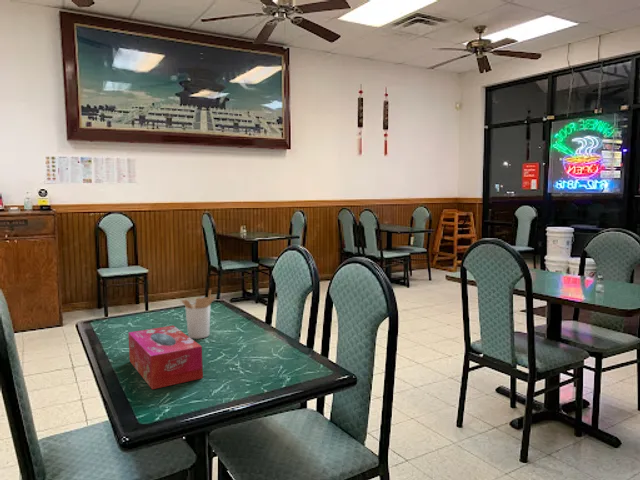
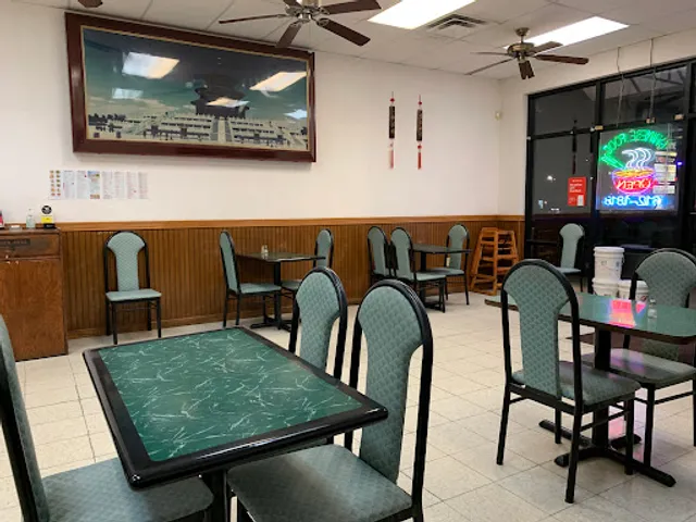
- tissue box (163, 354)
- utensil holder (200, 314)
